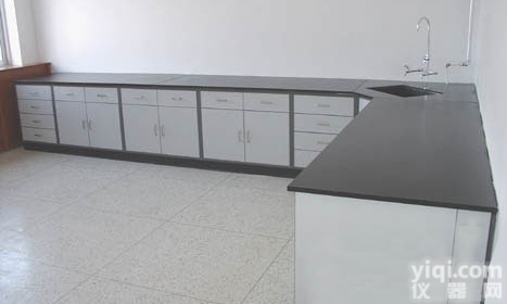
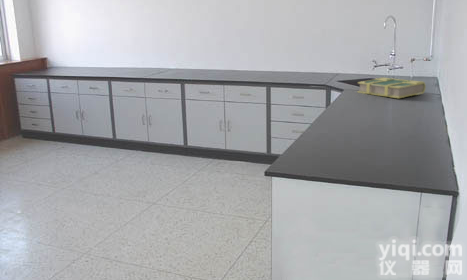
+ book (390, 87)
